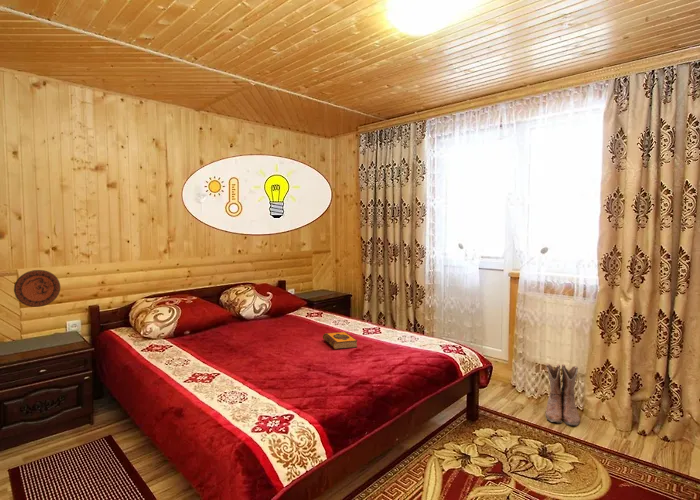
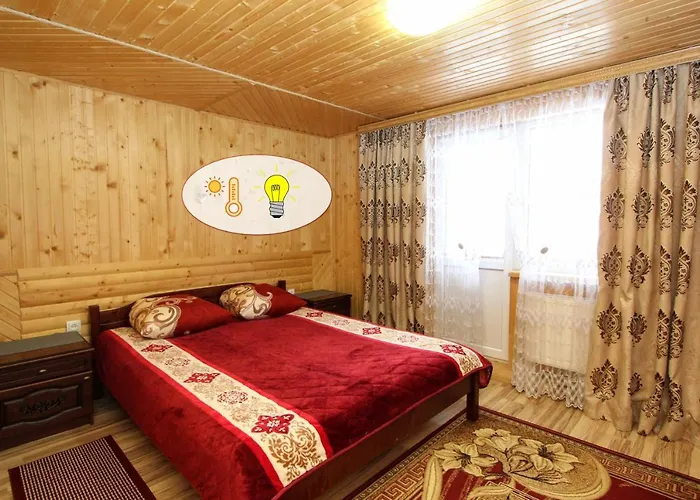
- decorative plate (37, 288)
- boots (562, 391)
- hardback book (339, 340)
